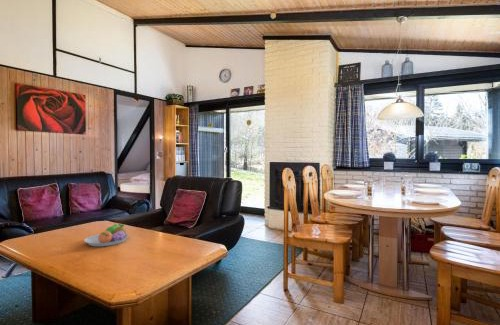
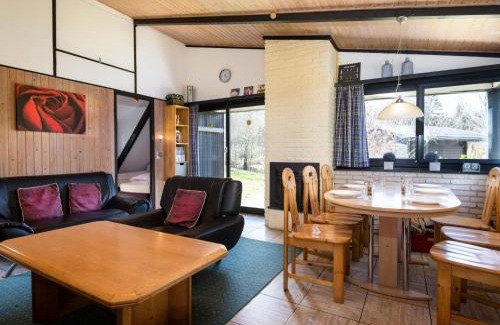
- fruit bowl (108, 233)
